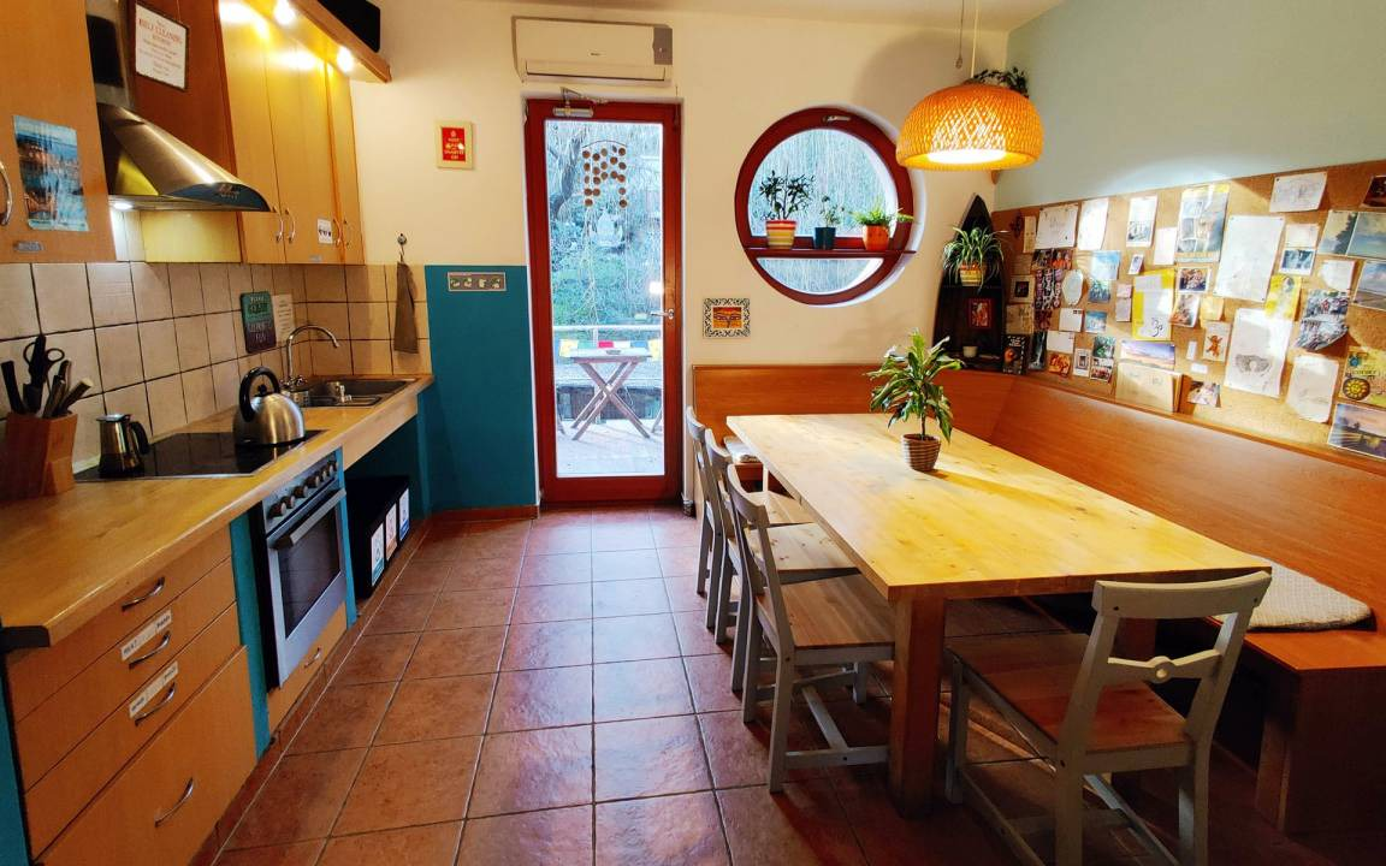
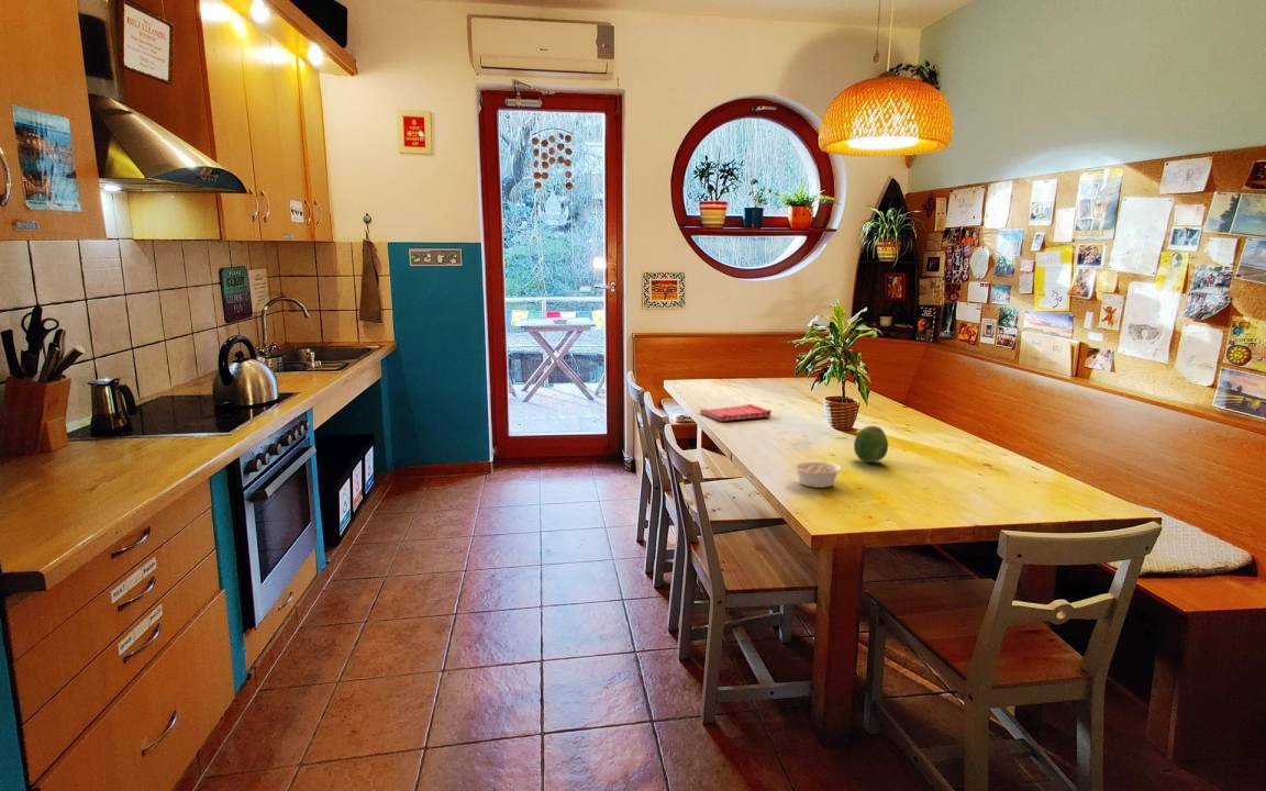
+ fruit (870, 443)
+ legume (819, 472)
+ dish towel (735, 412)
